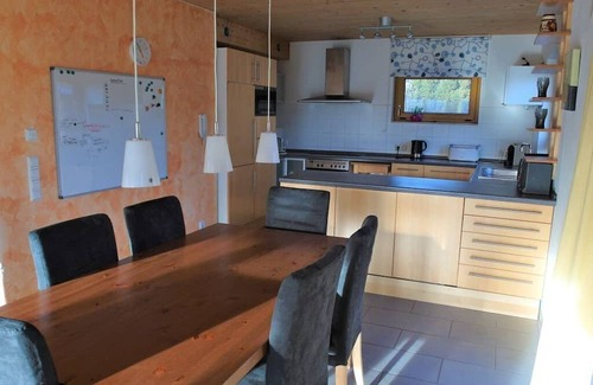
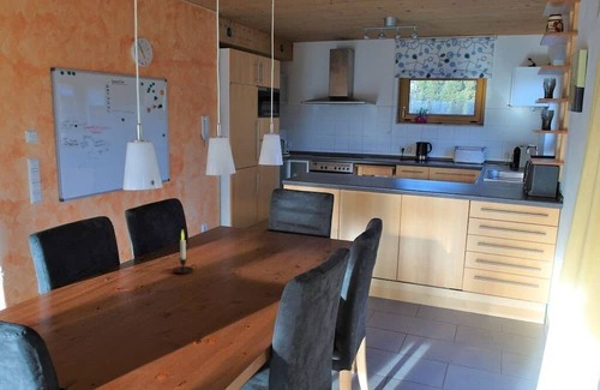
+ candle (185, 251)
